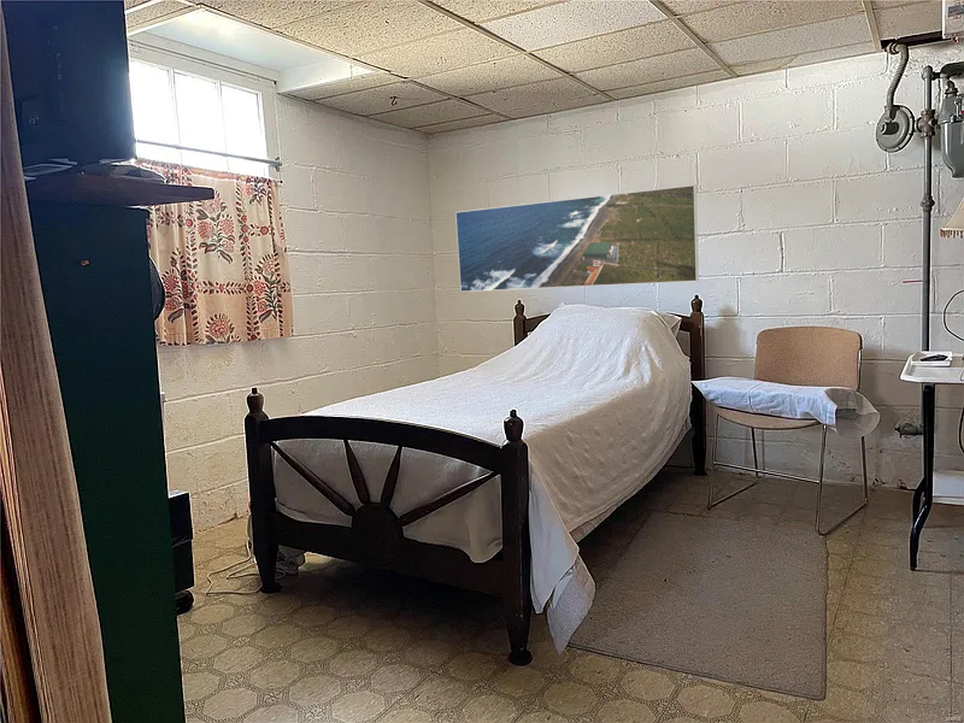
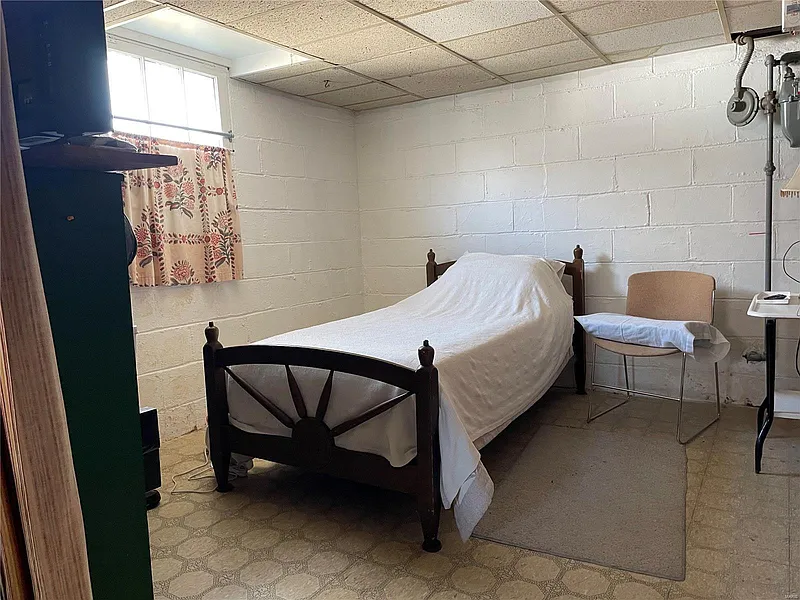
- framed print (566, 243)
